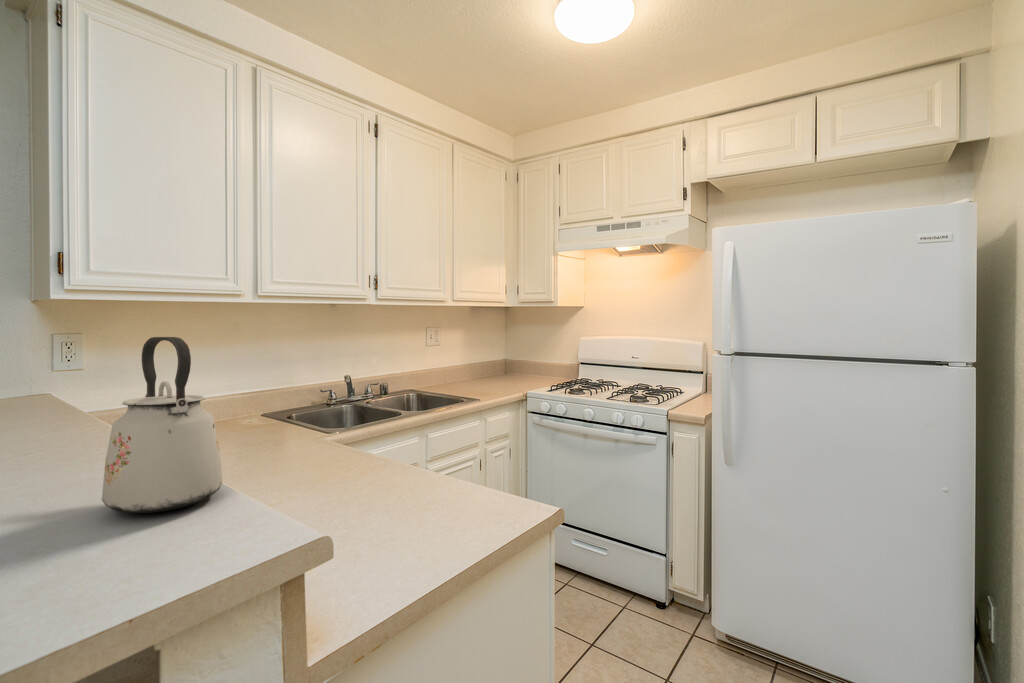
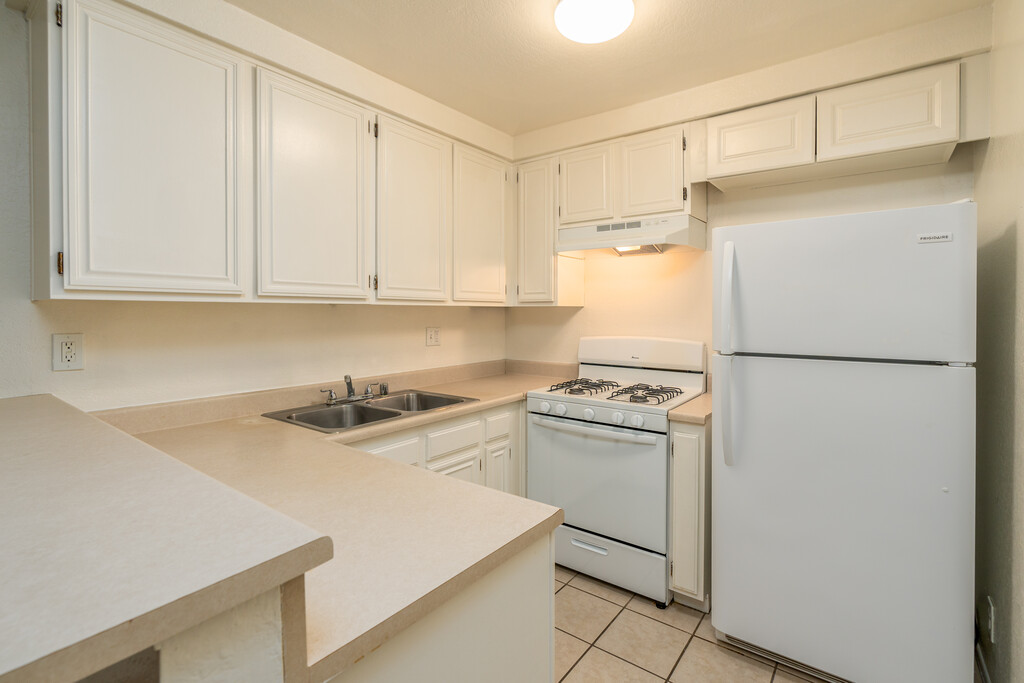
- kettle (158, 418)
